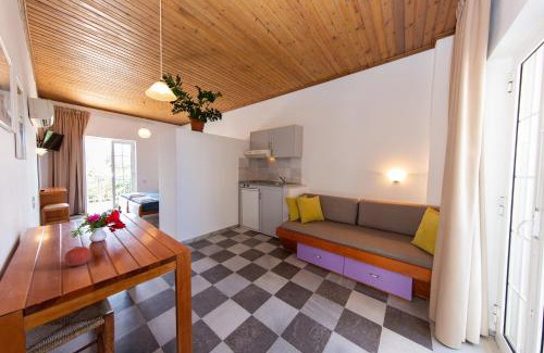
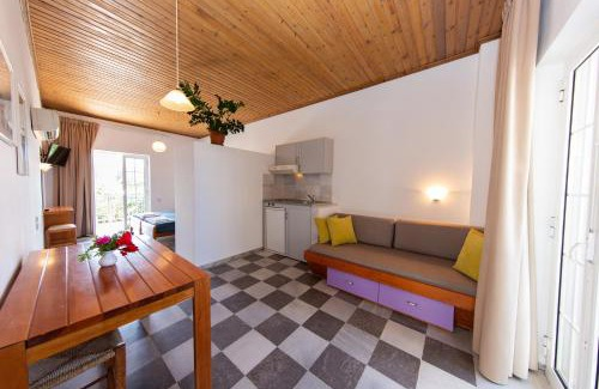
- fruit (77, 255)
